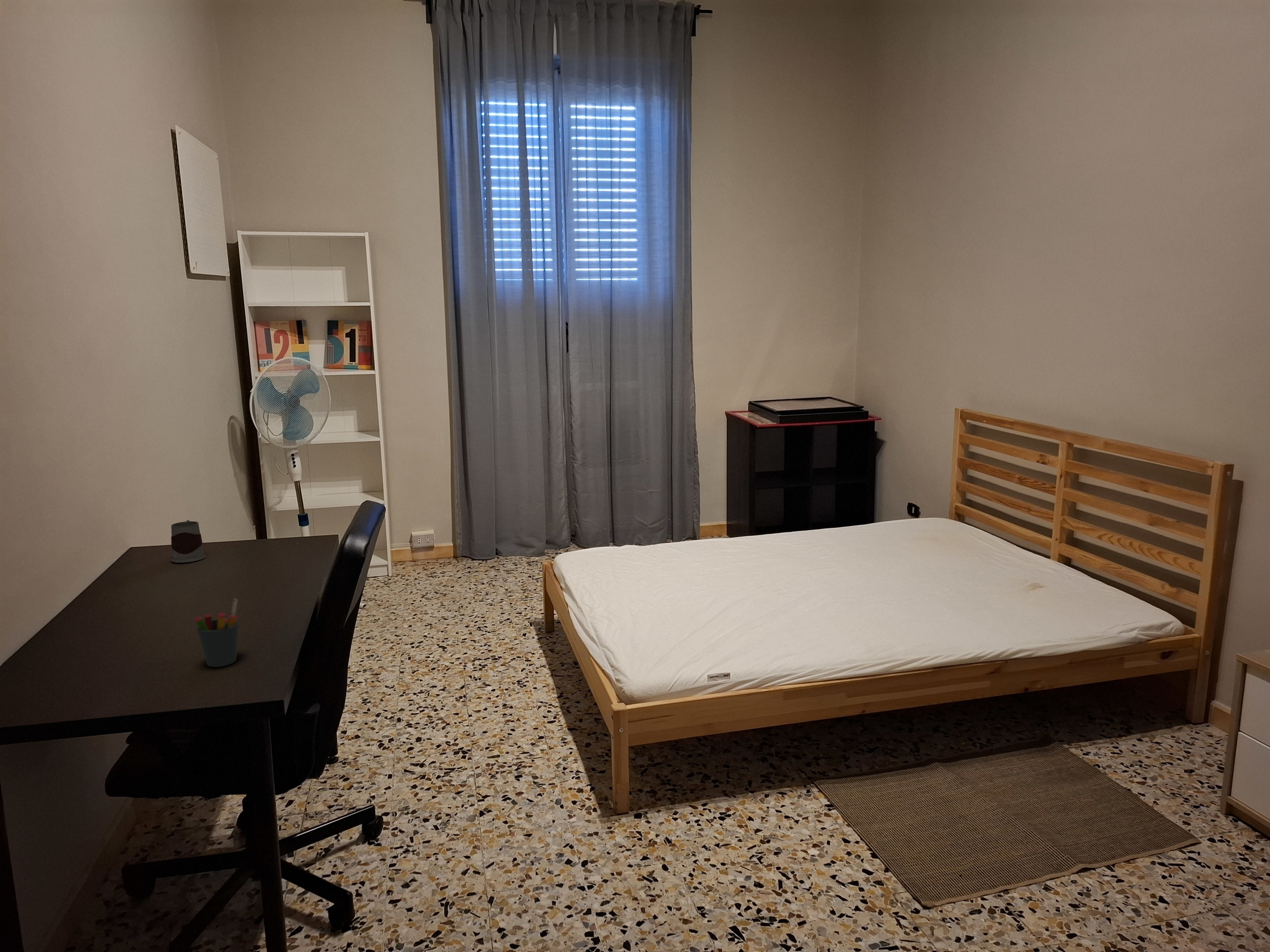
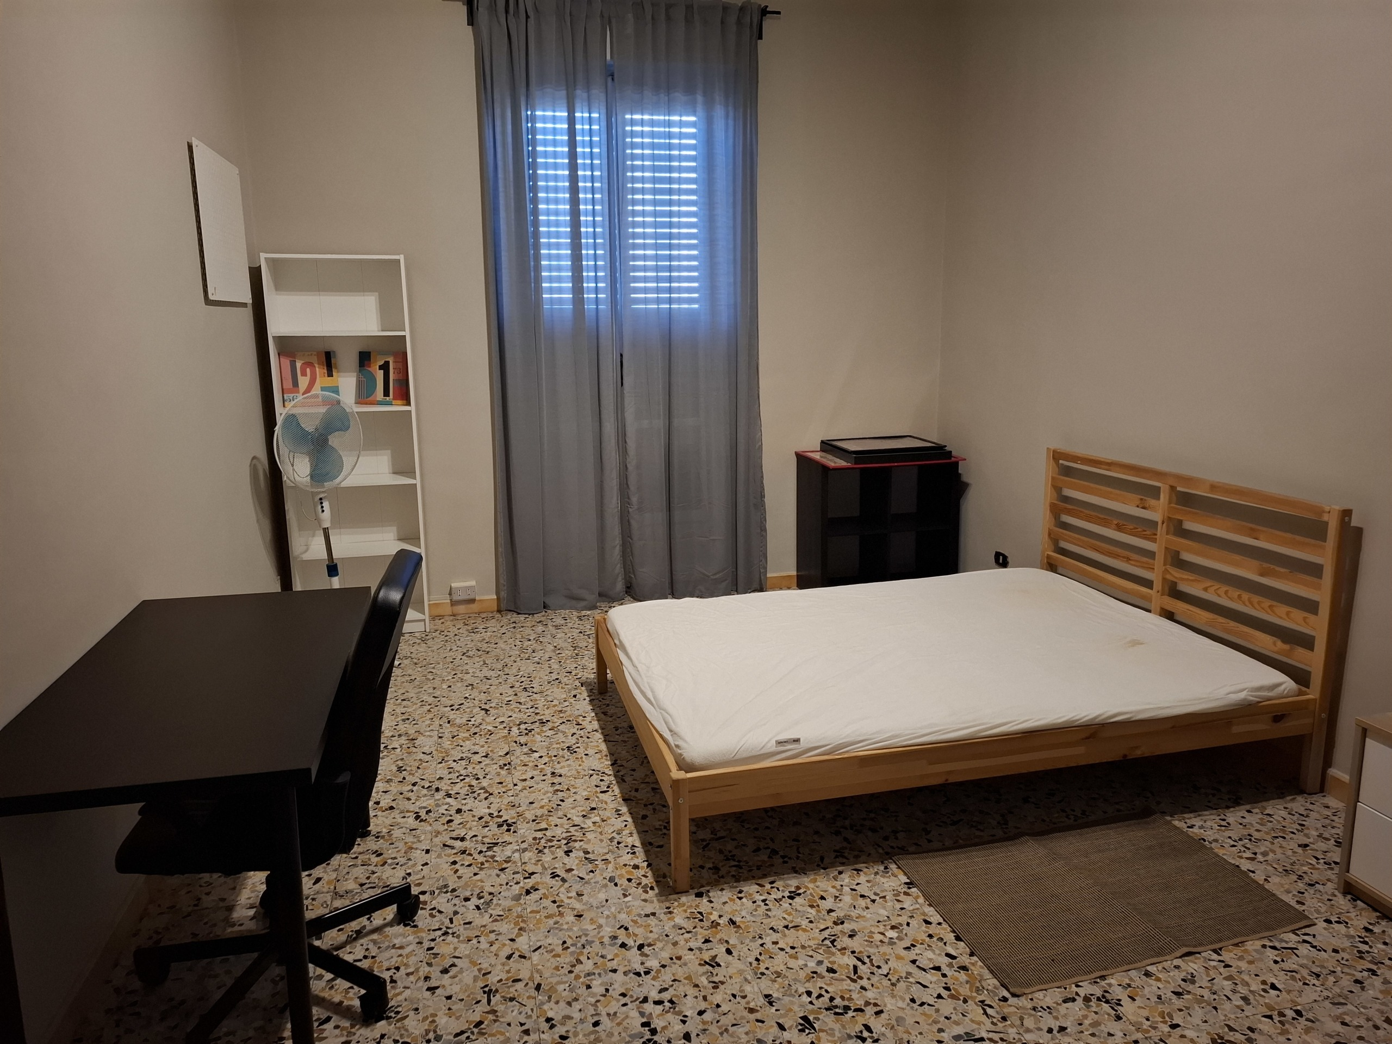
- pen holder (219, 633)
- mug (187, 540)
